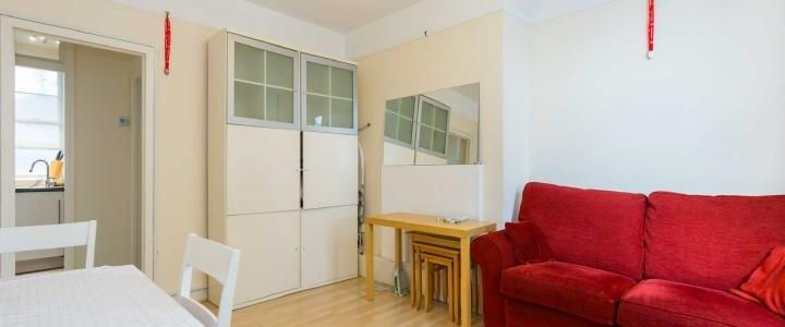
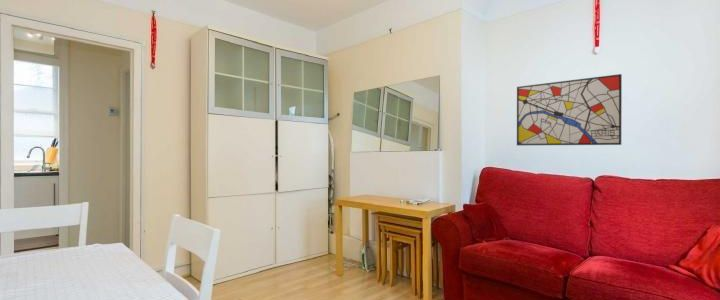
+ wall art (564, 113)
